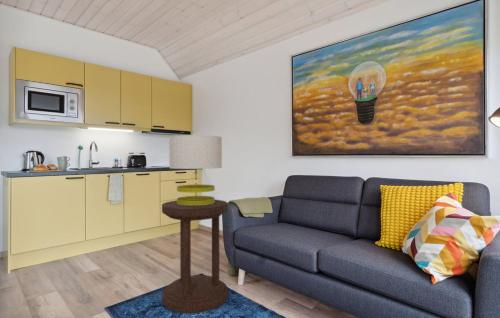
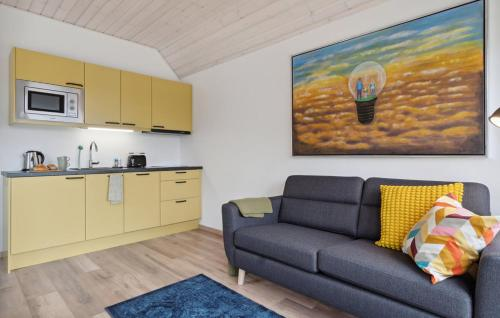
- side table (190, 250)
- table lamp (195, 169)
